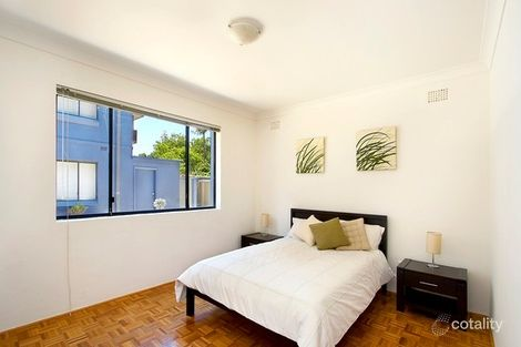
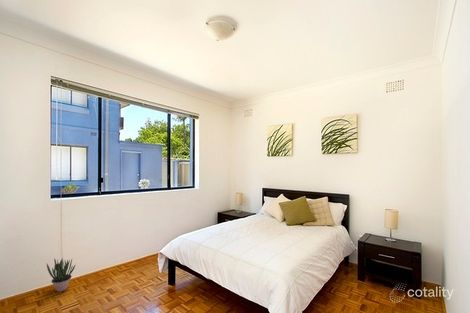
+ potted plant (61, 273)
